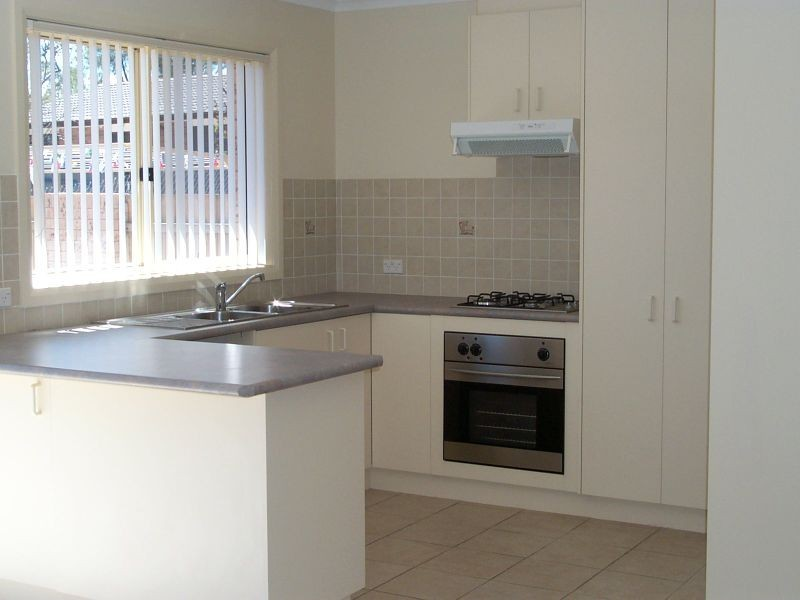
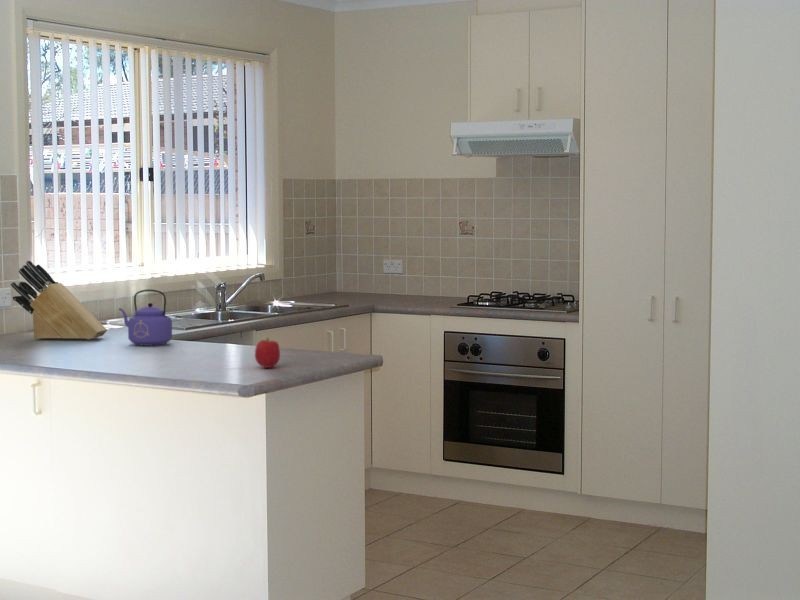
+ knife block (58, 299)
+ kettle (144, 316)
+ fruit (267, 352)
